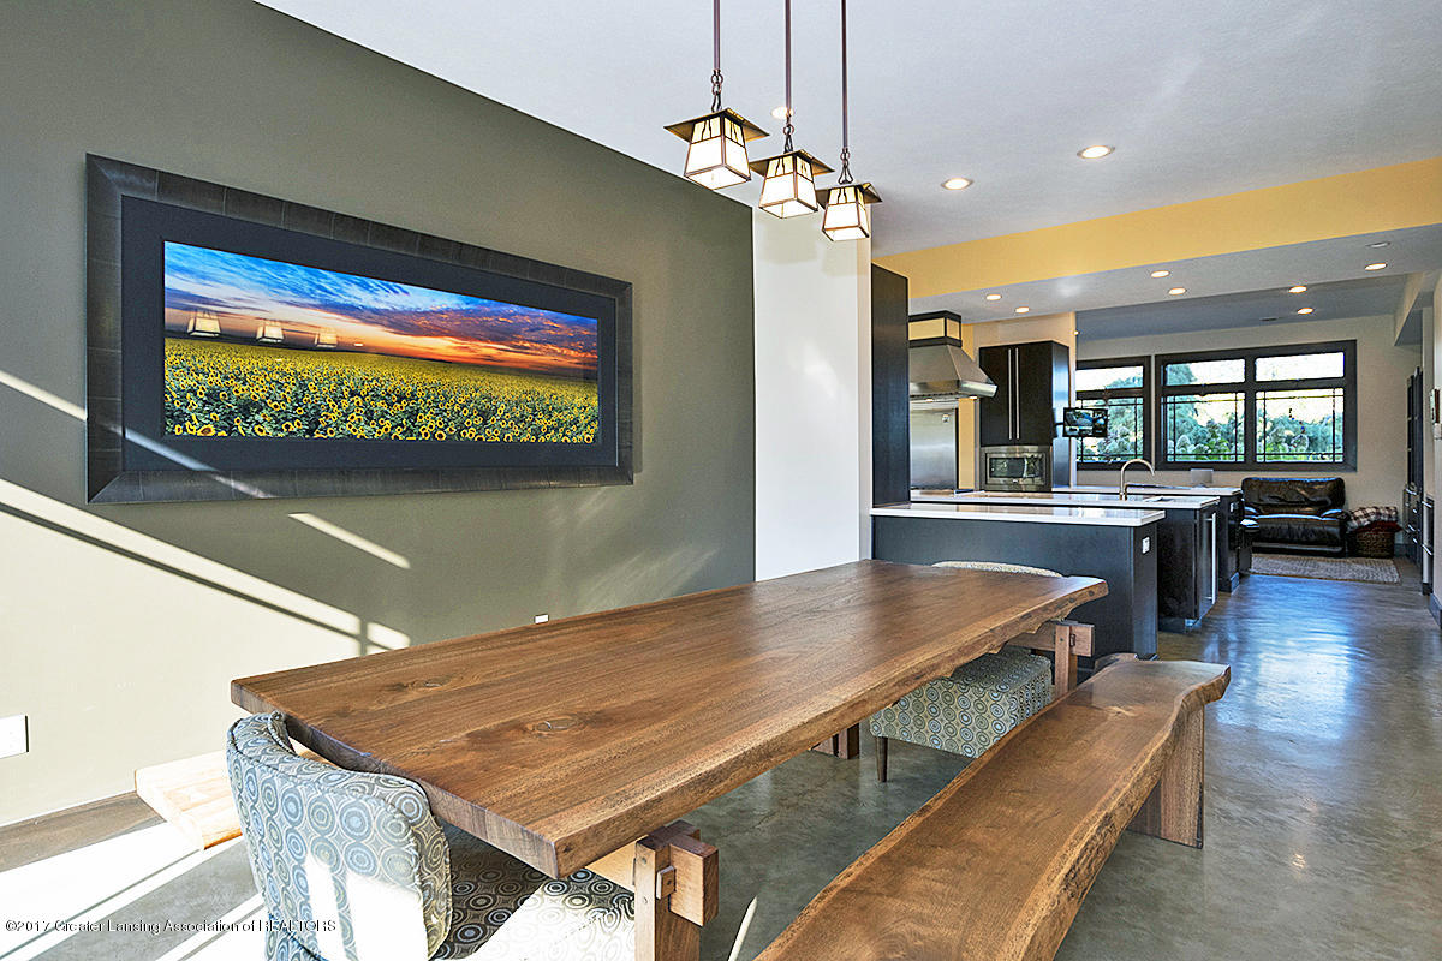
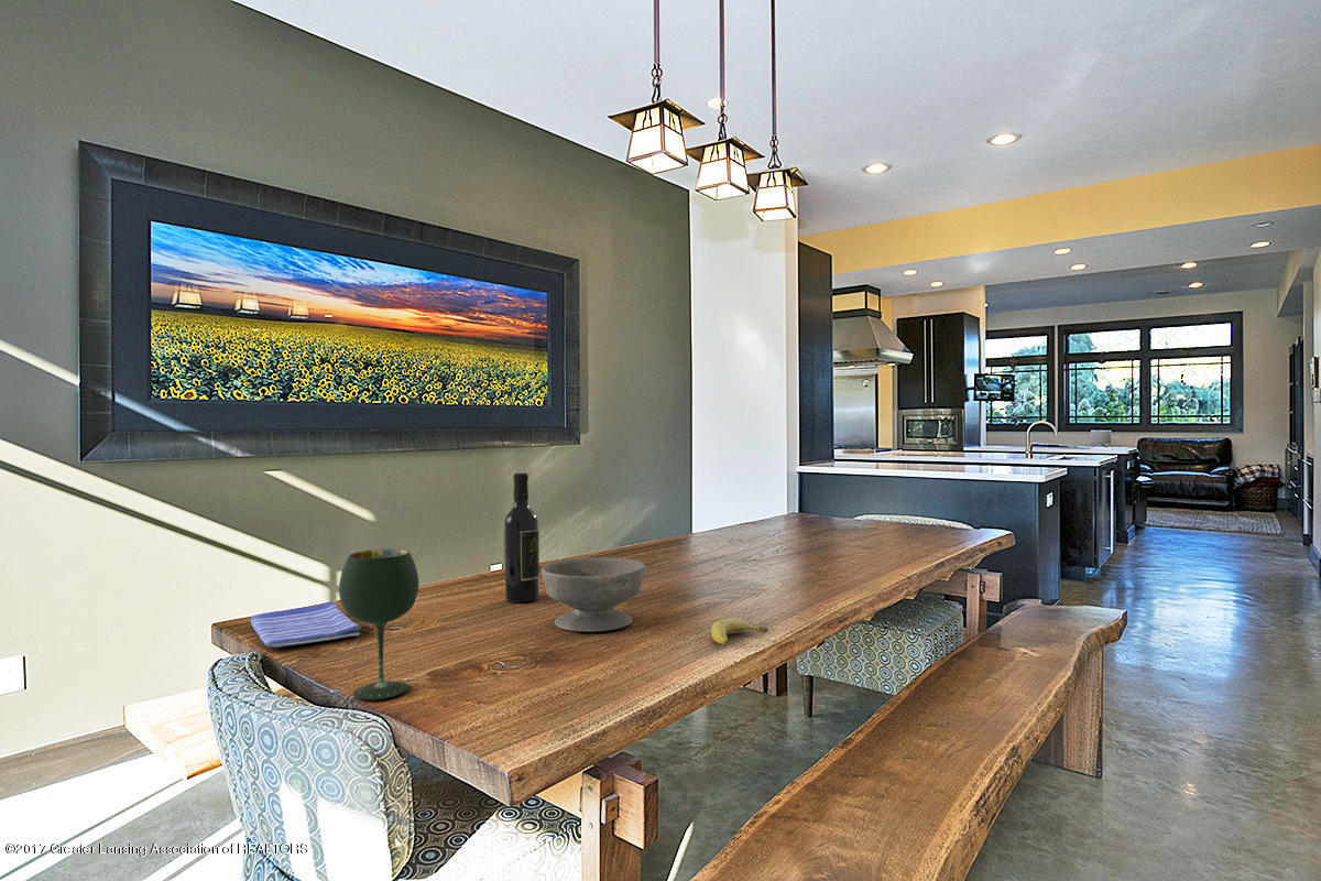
+ wine bottle (521, 535)
+ dish towel (304, 622)
+ fruit (733, 629)
+ bowl (593, 594)
+ wine glass (380, 622)
